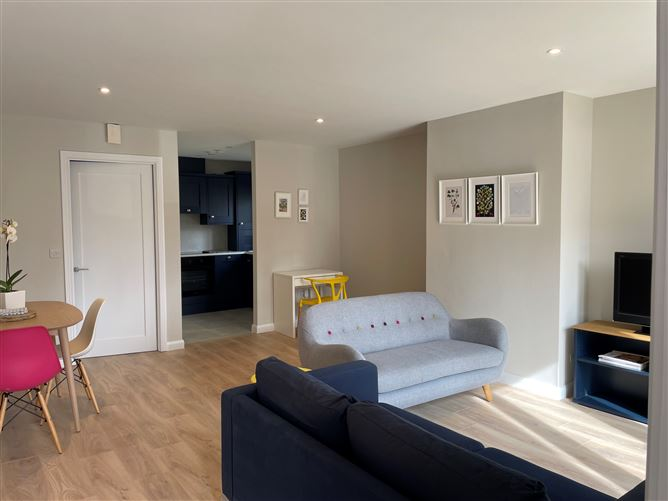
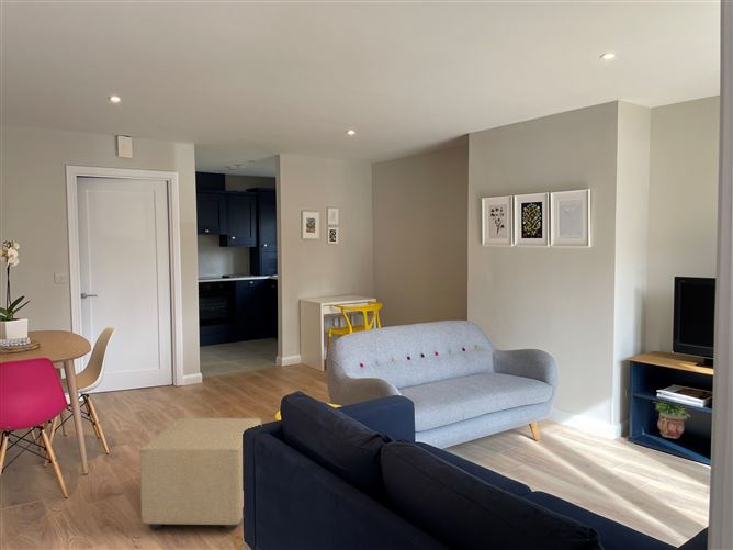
+ potted plant (672, 416)
+ ottoman (205, 469)
